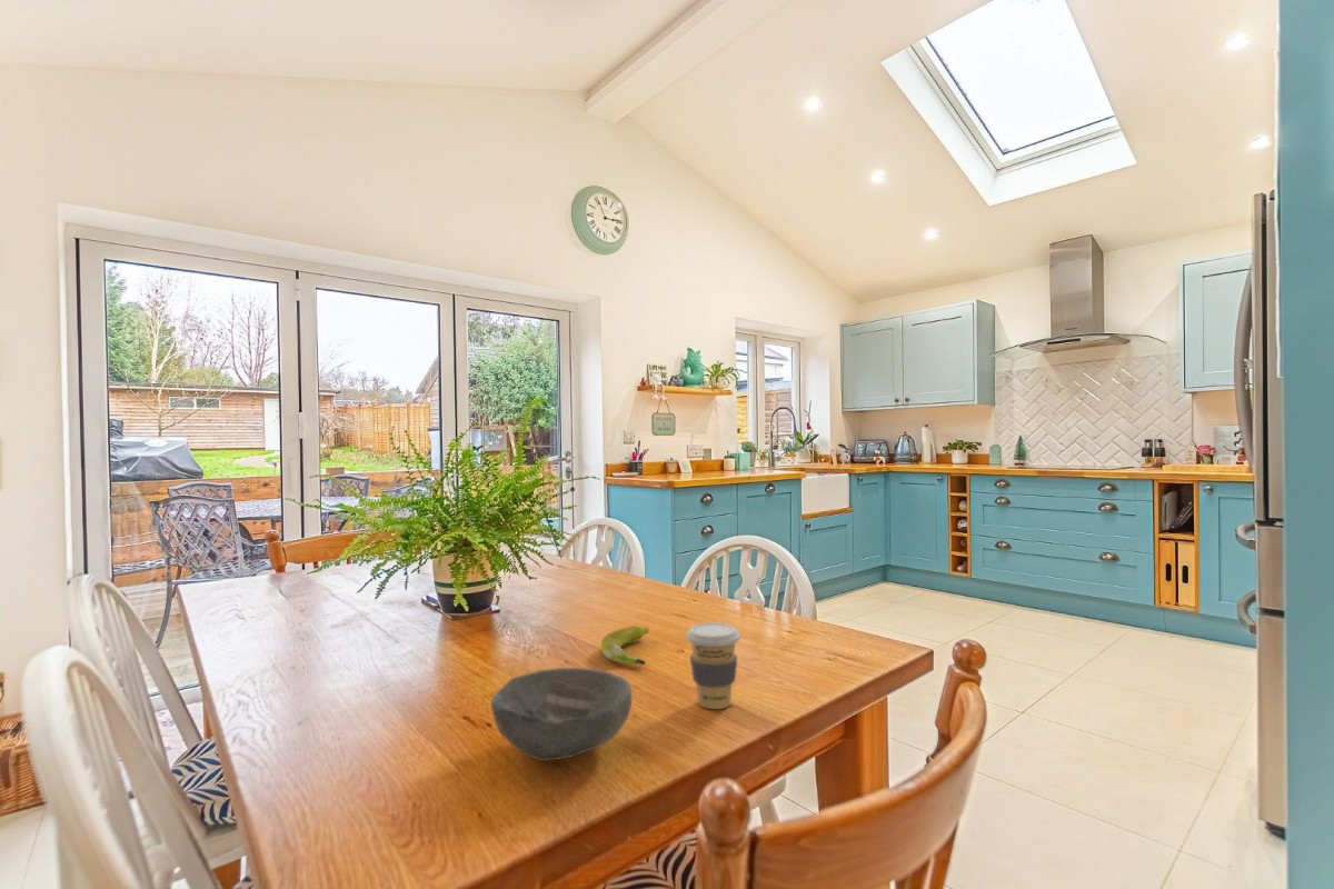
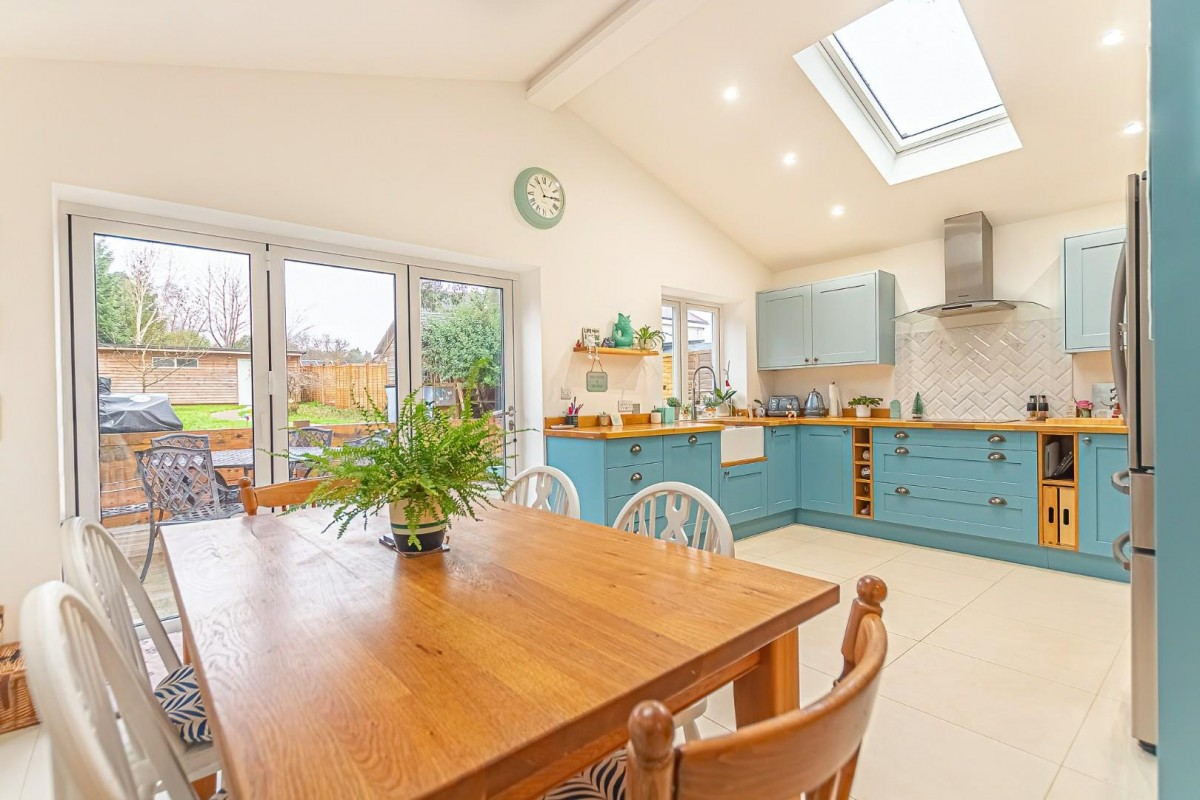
- coffee cup (713, 665)
- bowl (563, 717)
- banana (625, 642)
